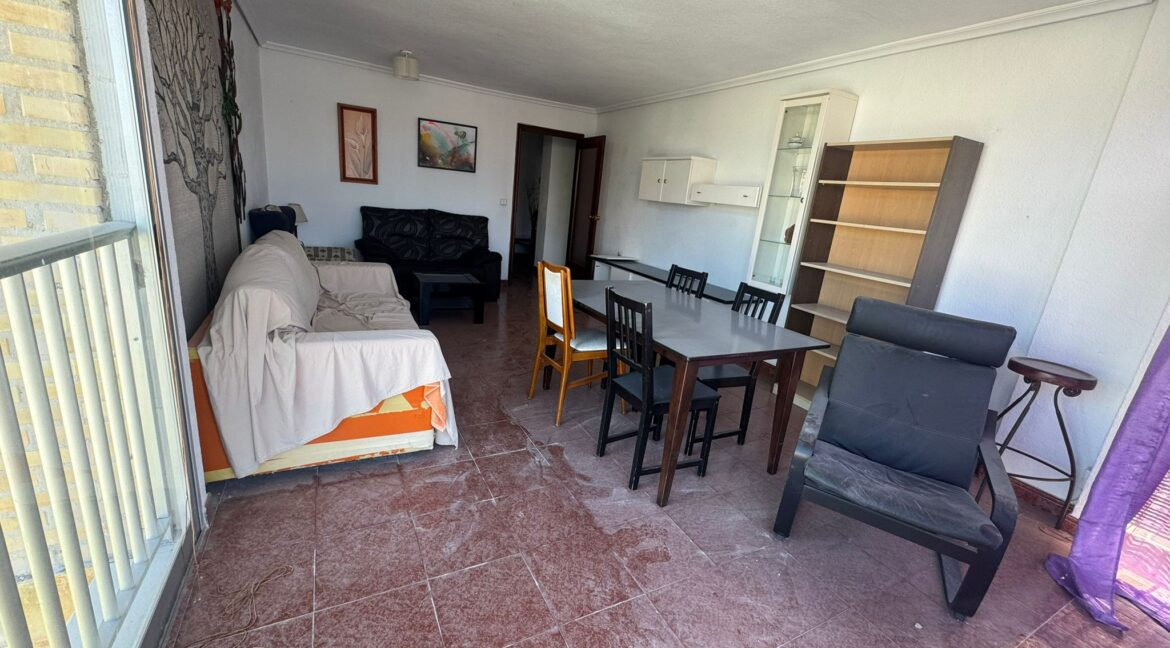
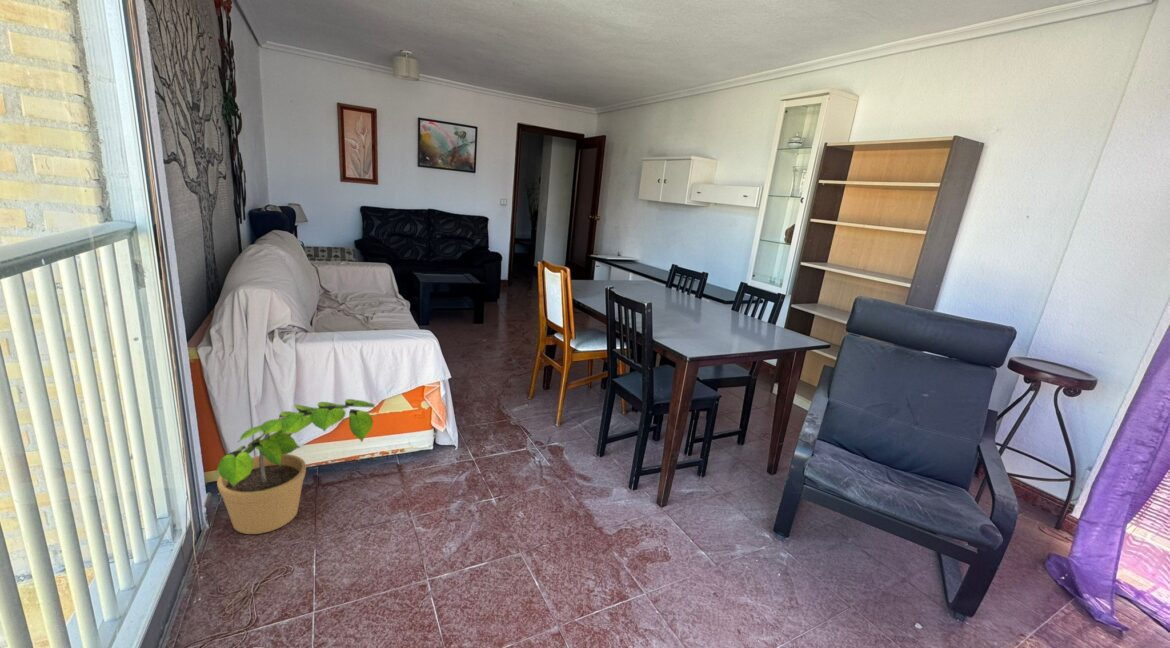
+ potted plant (292, 468)
